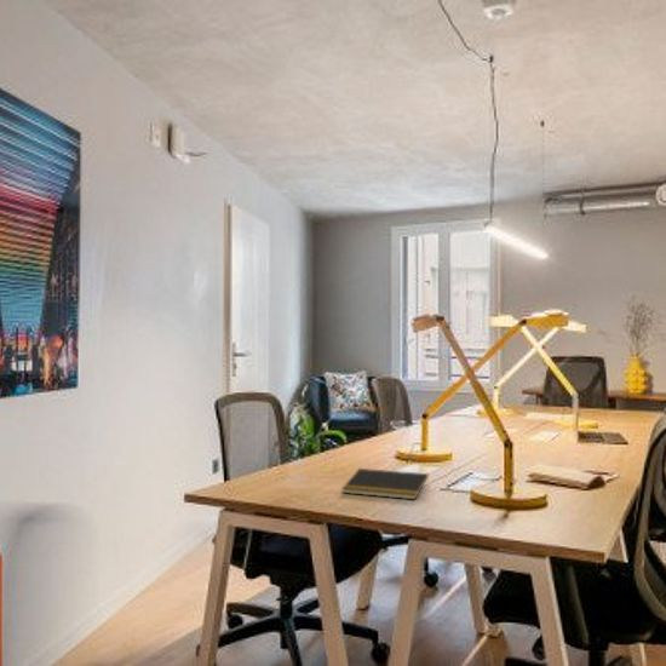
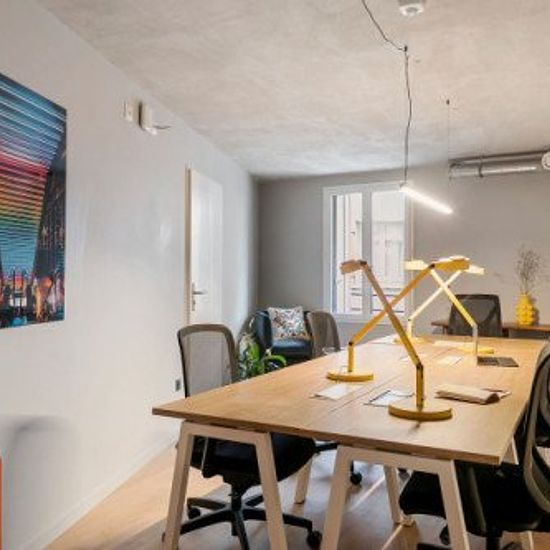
- notepad (385, 482)
